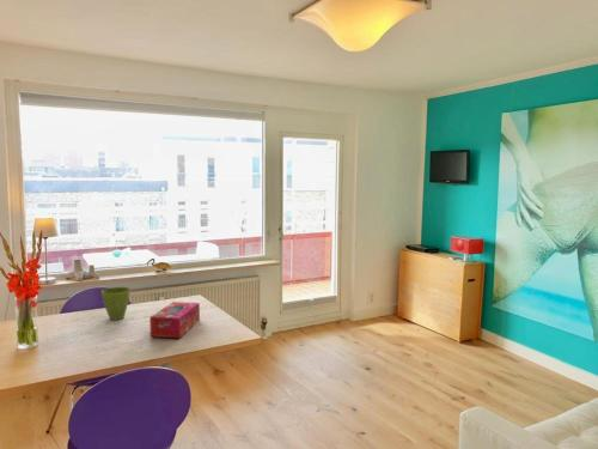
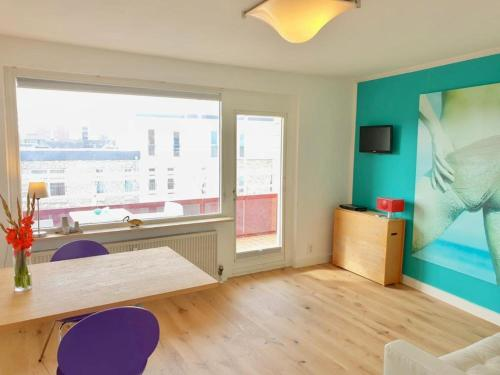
- tissue box (176, 318)
- flower pot (116, 303)
